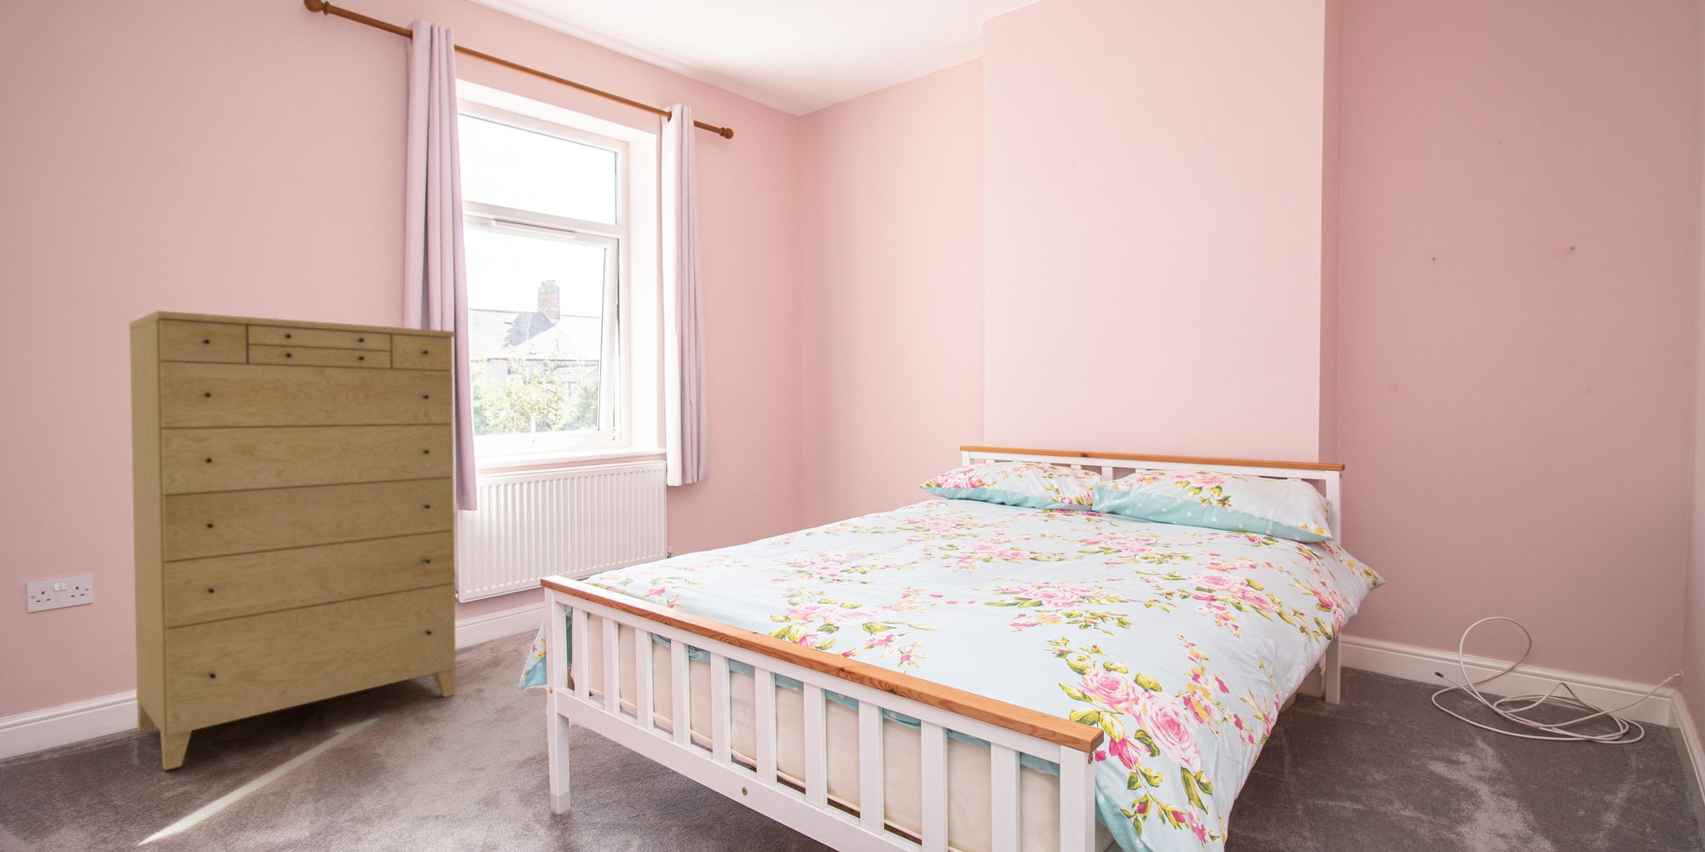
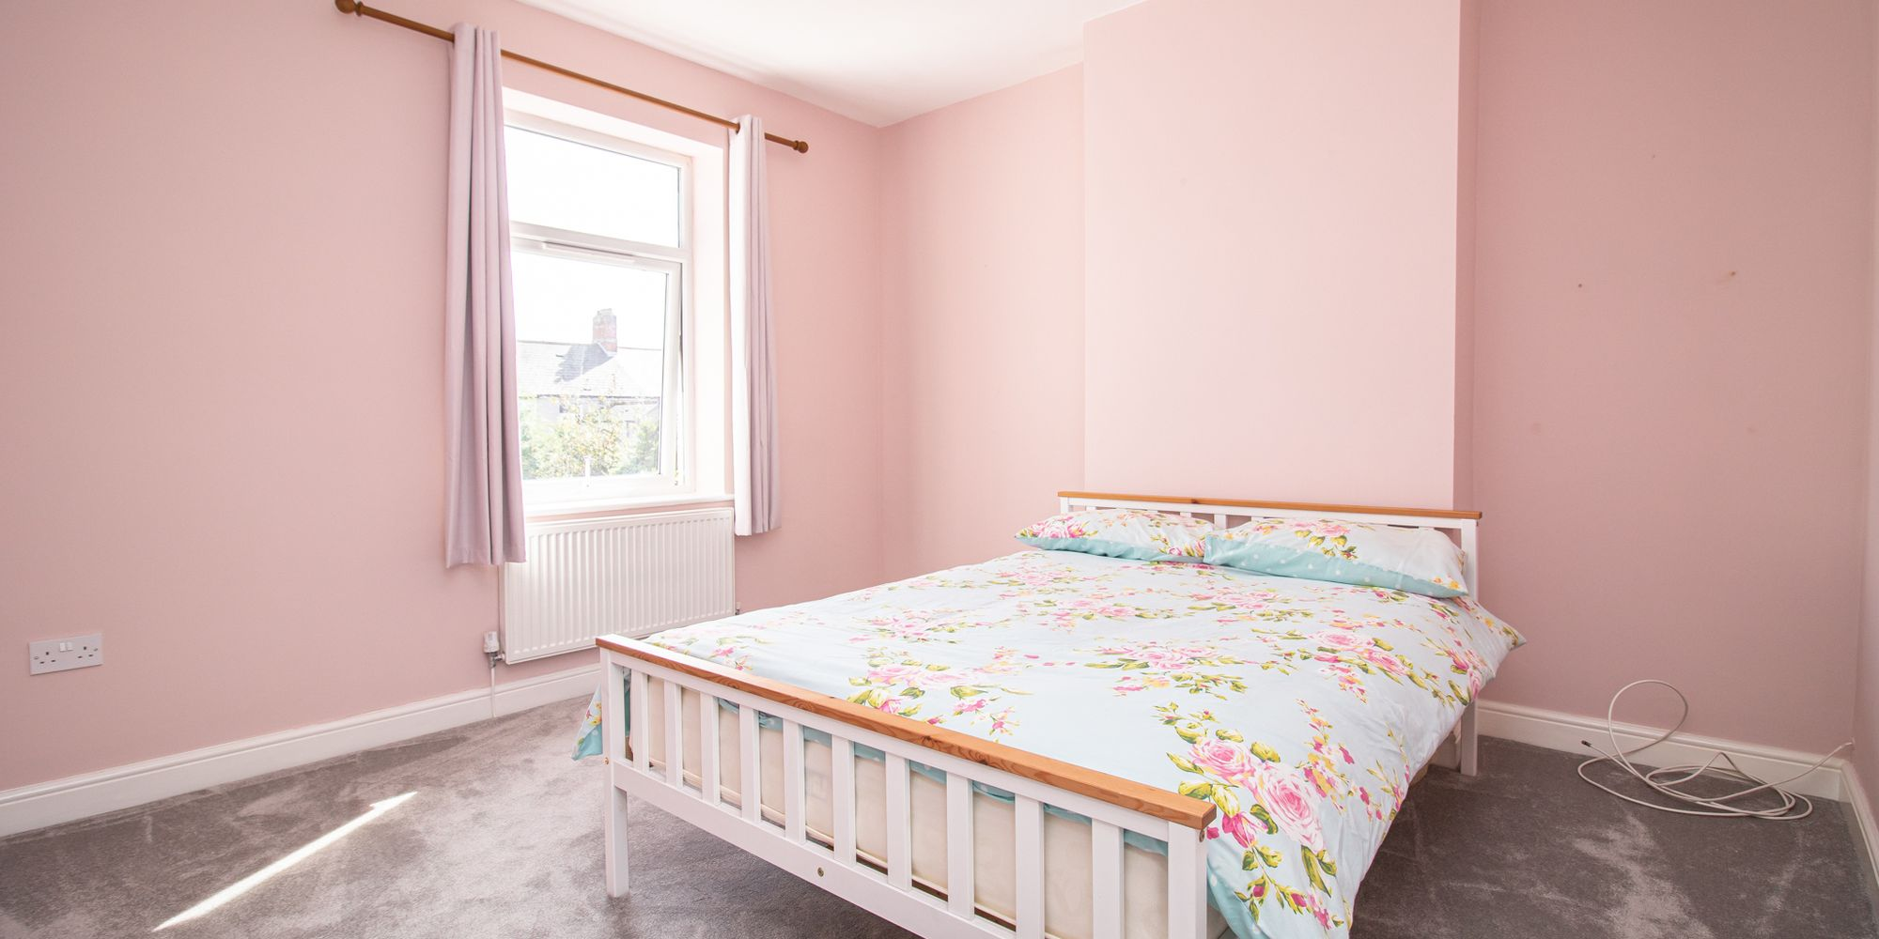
- dresser (304, 521)
